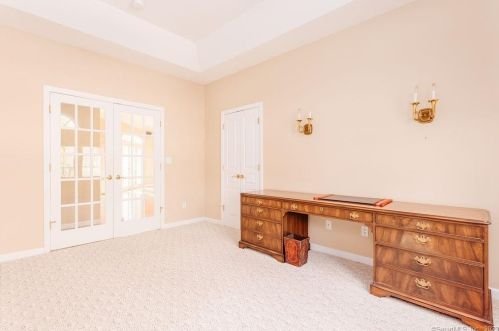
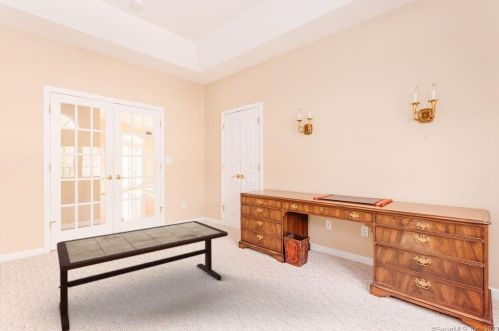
+ coffee table (148, 263)
